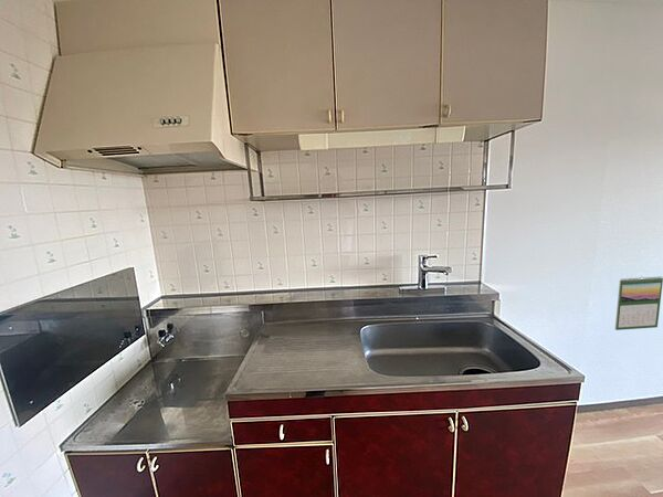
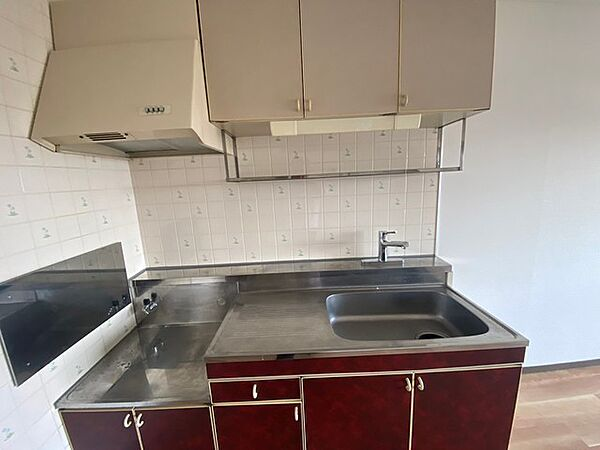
- calendar (639, 303)
